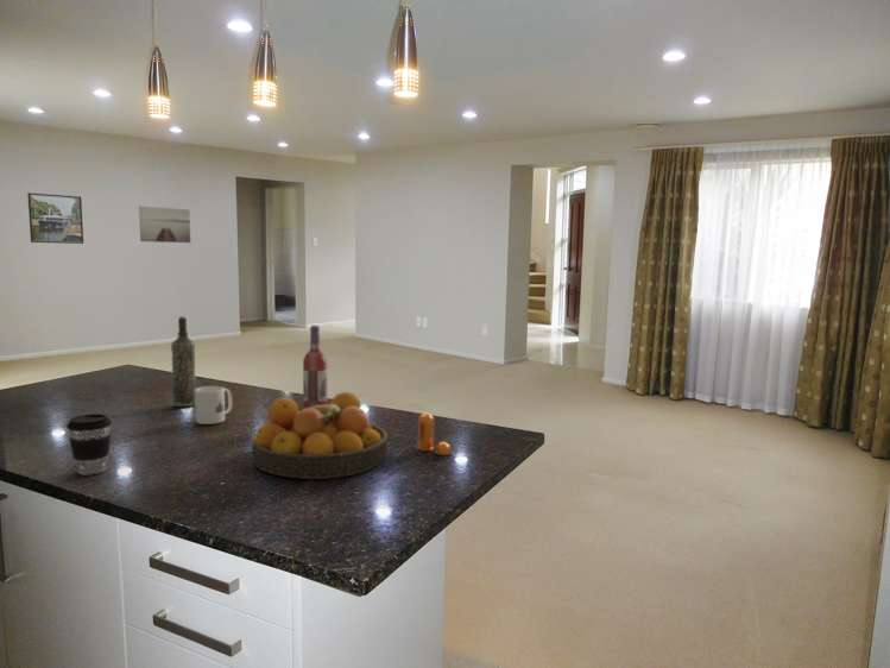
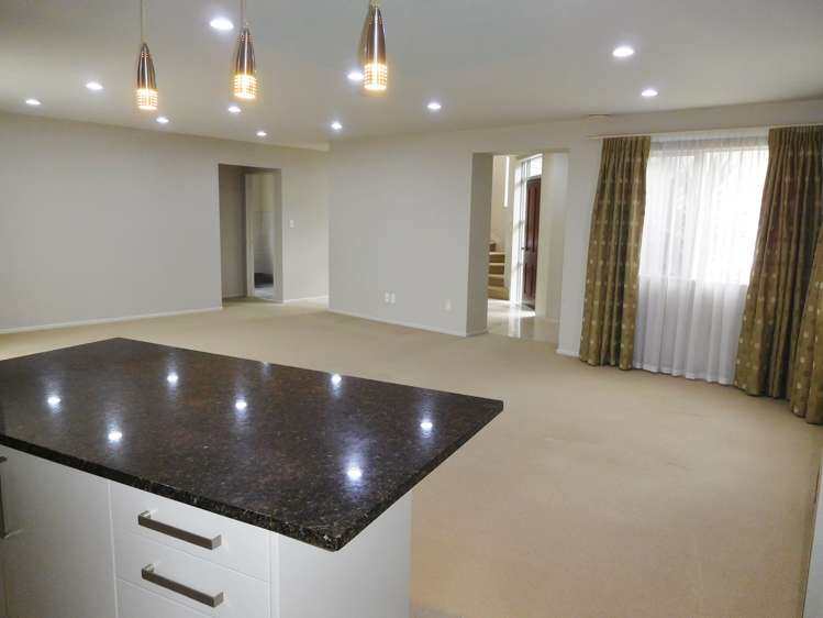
- mug (215, 403)
- bottle (183, 361)
- pepper shaker (433, 433)
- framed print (56, 219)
- fruit bowl (321, 427)
- coffee cup (90, 443)
- wall art (165, 225)
- wine bottle (315, 373)
